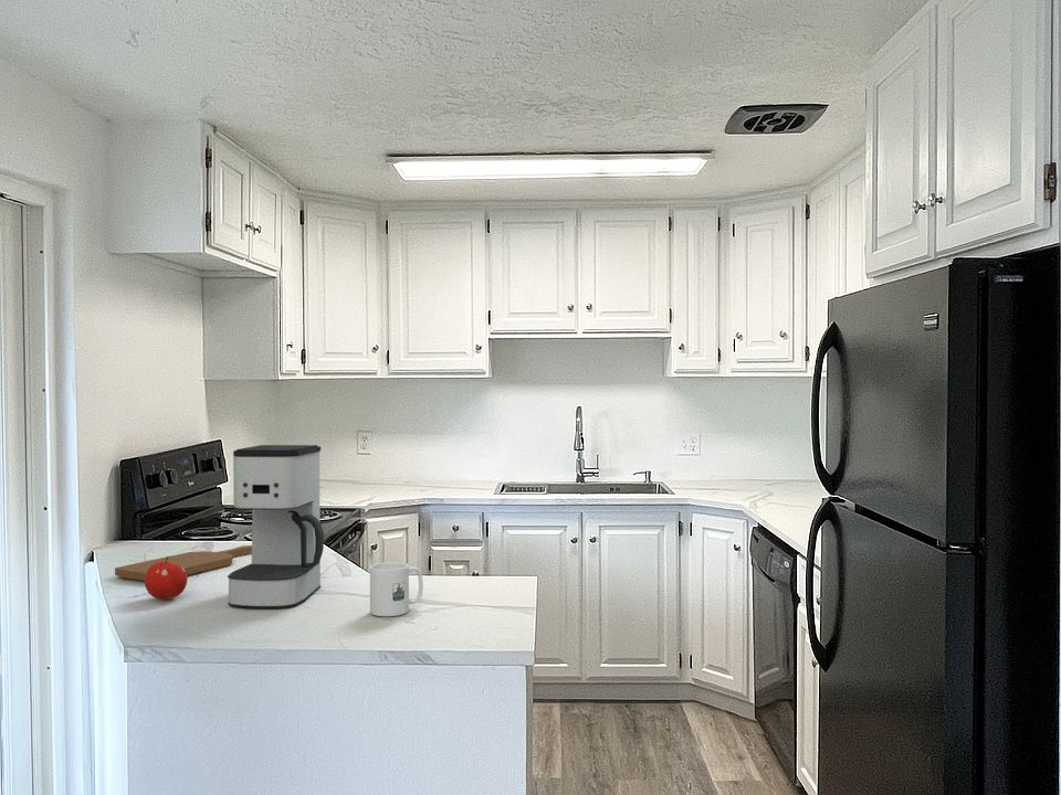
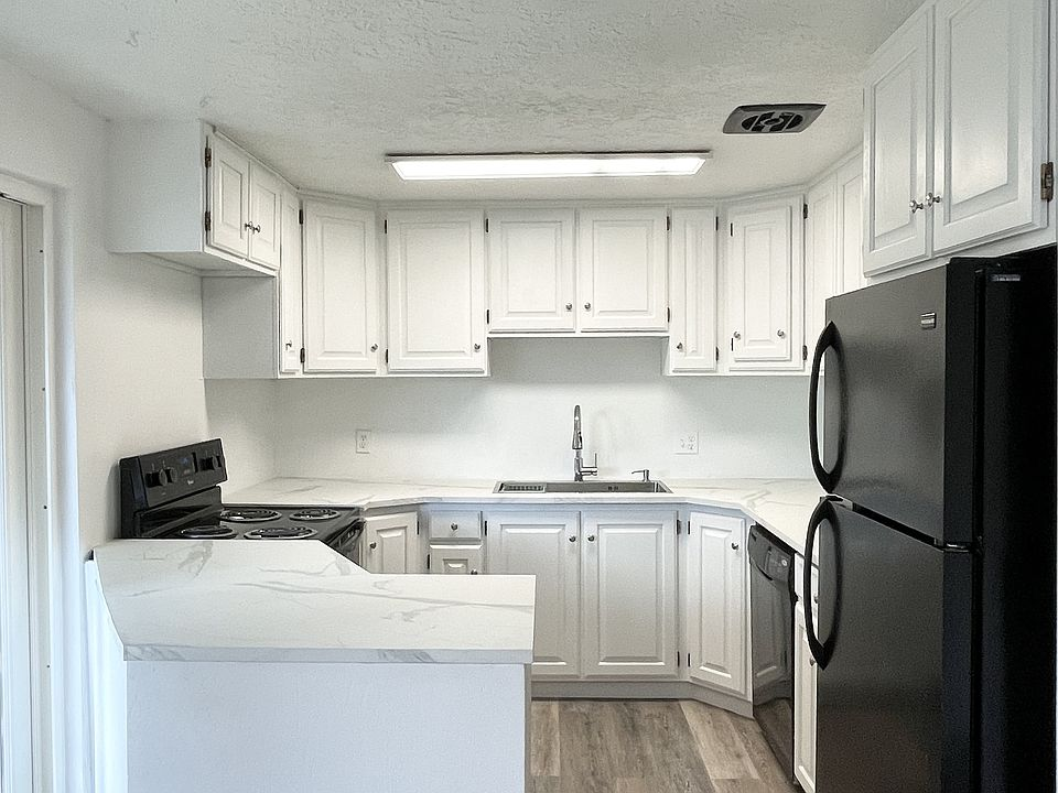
- coffee maker (281, 522)
- mug (397, 587)
- fruit (166, 577)
- cutting board (197, 561)
